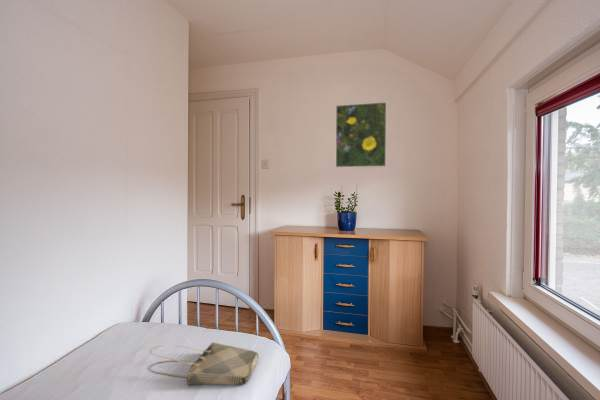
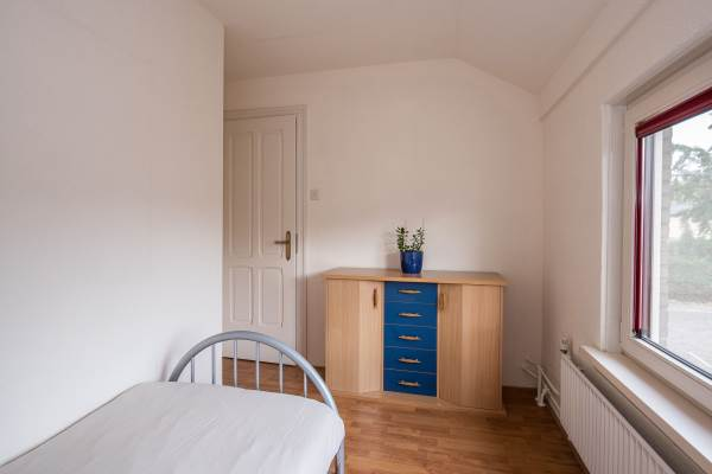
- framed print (360, 135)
- tote bag (201, 359)
